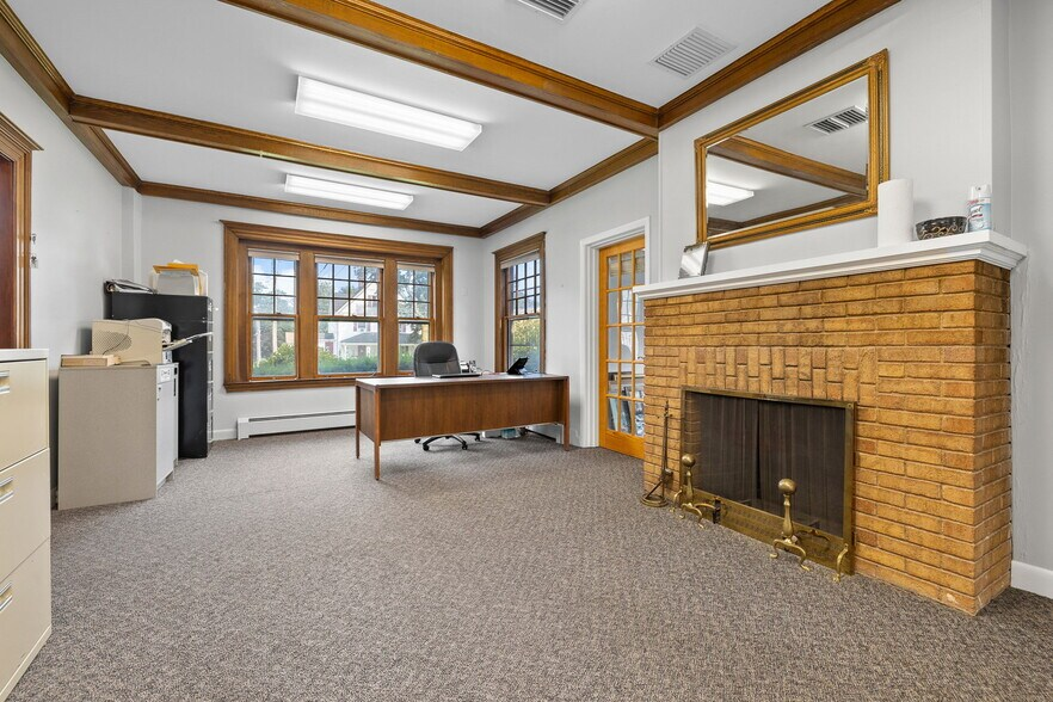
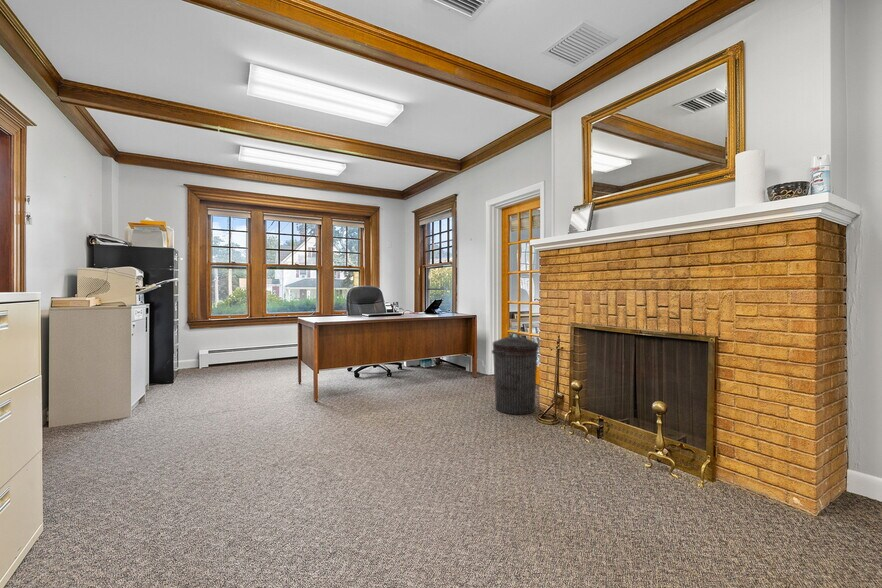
+ trash can (514, 371)
